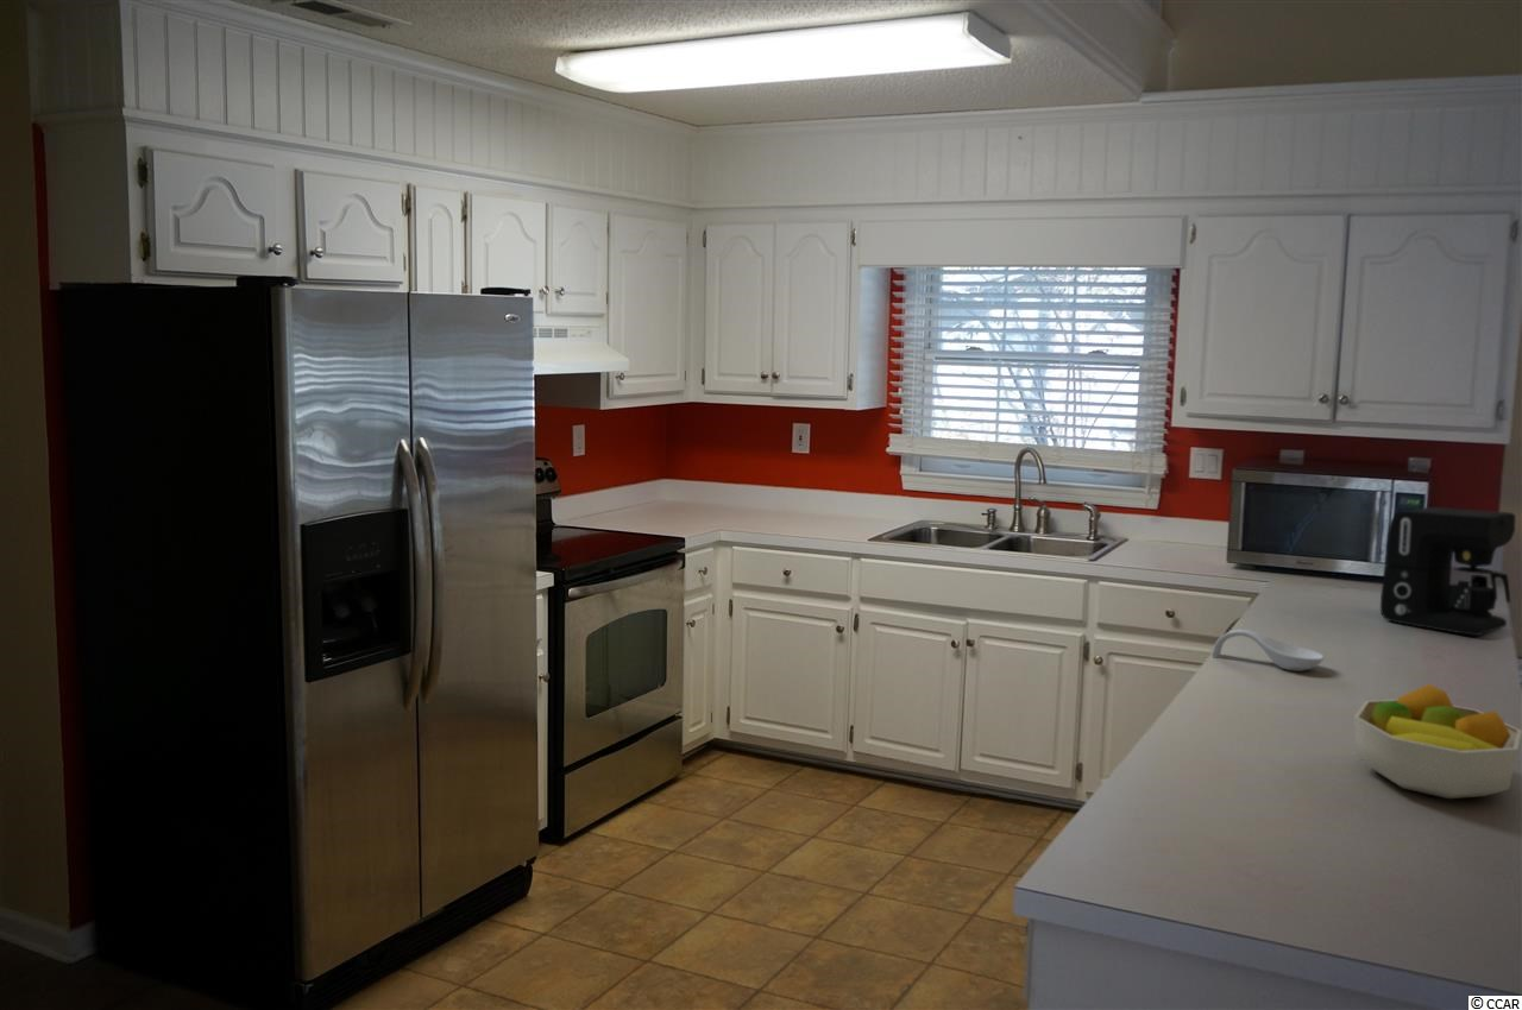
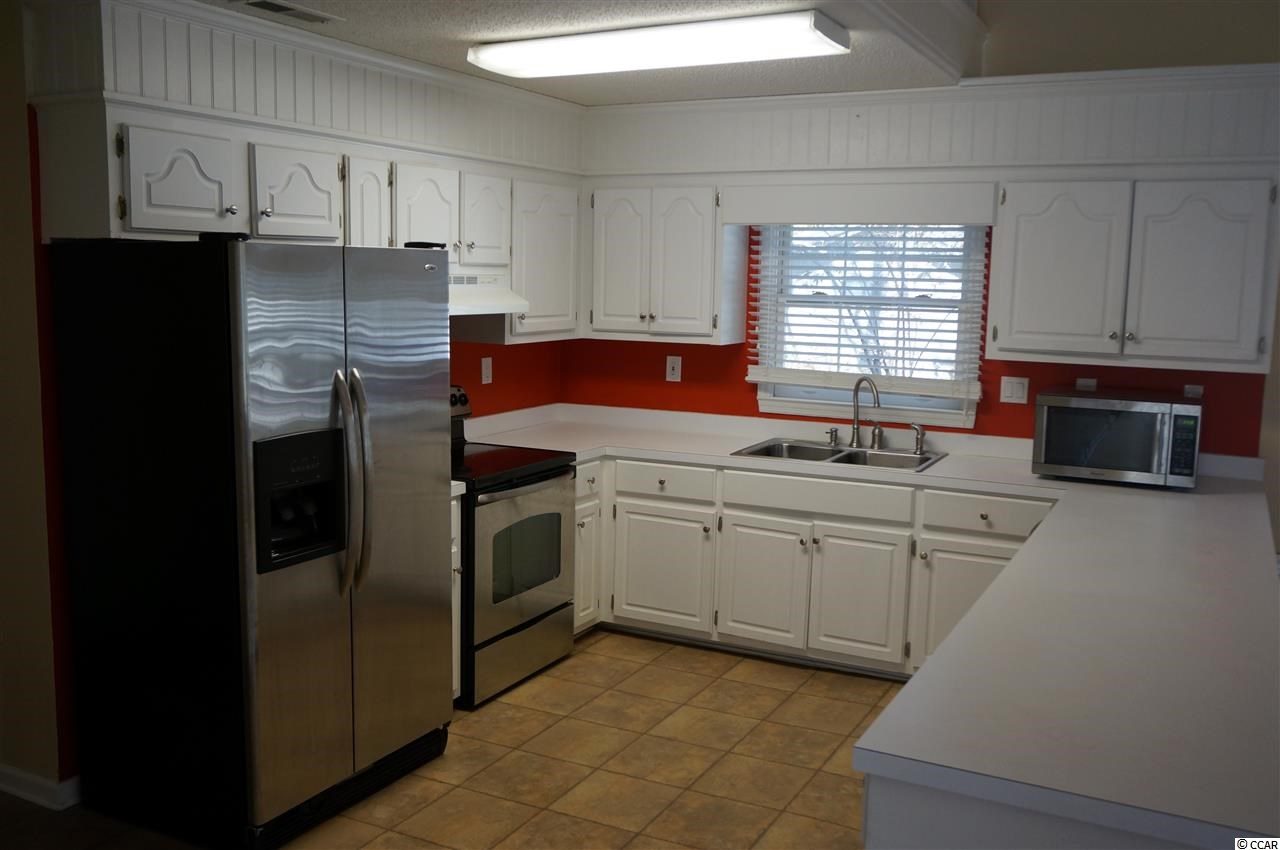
- coffee maker (1451, 568)
- spoon rest (1268, 649)
- fruit bowl (1435, 738)
